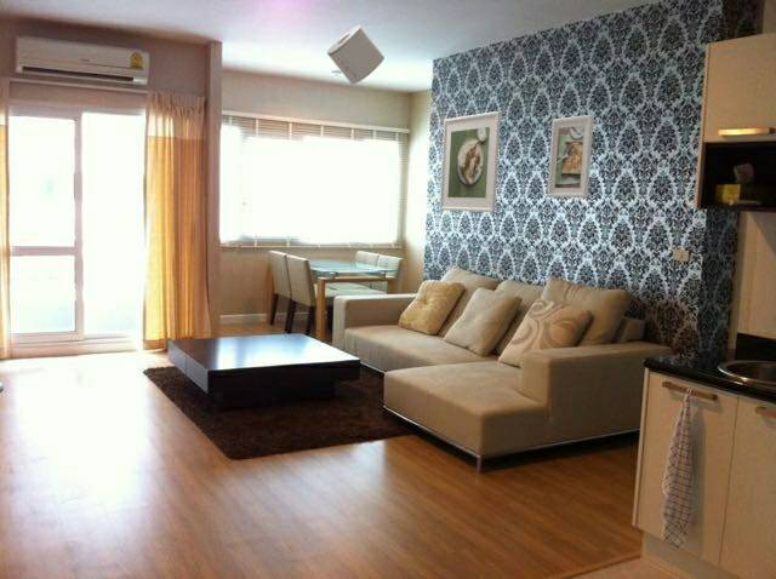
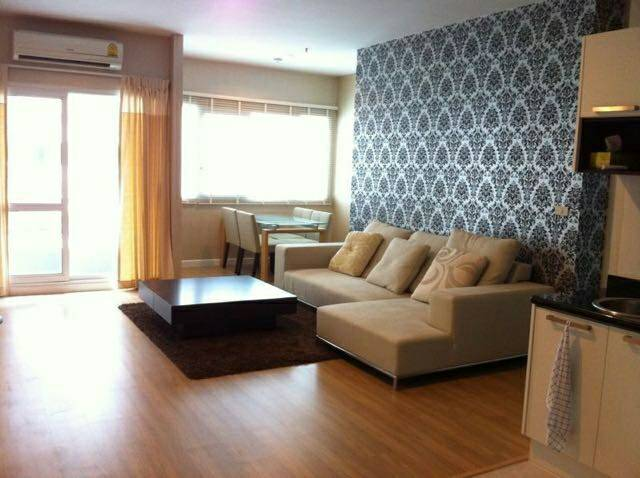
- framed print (468, 164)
- toilet paper roll (355, 55)
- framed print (569, 157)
